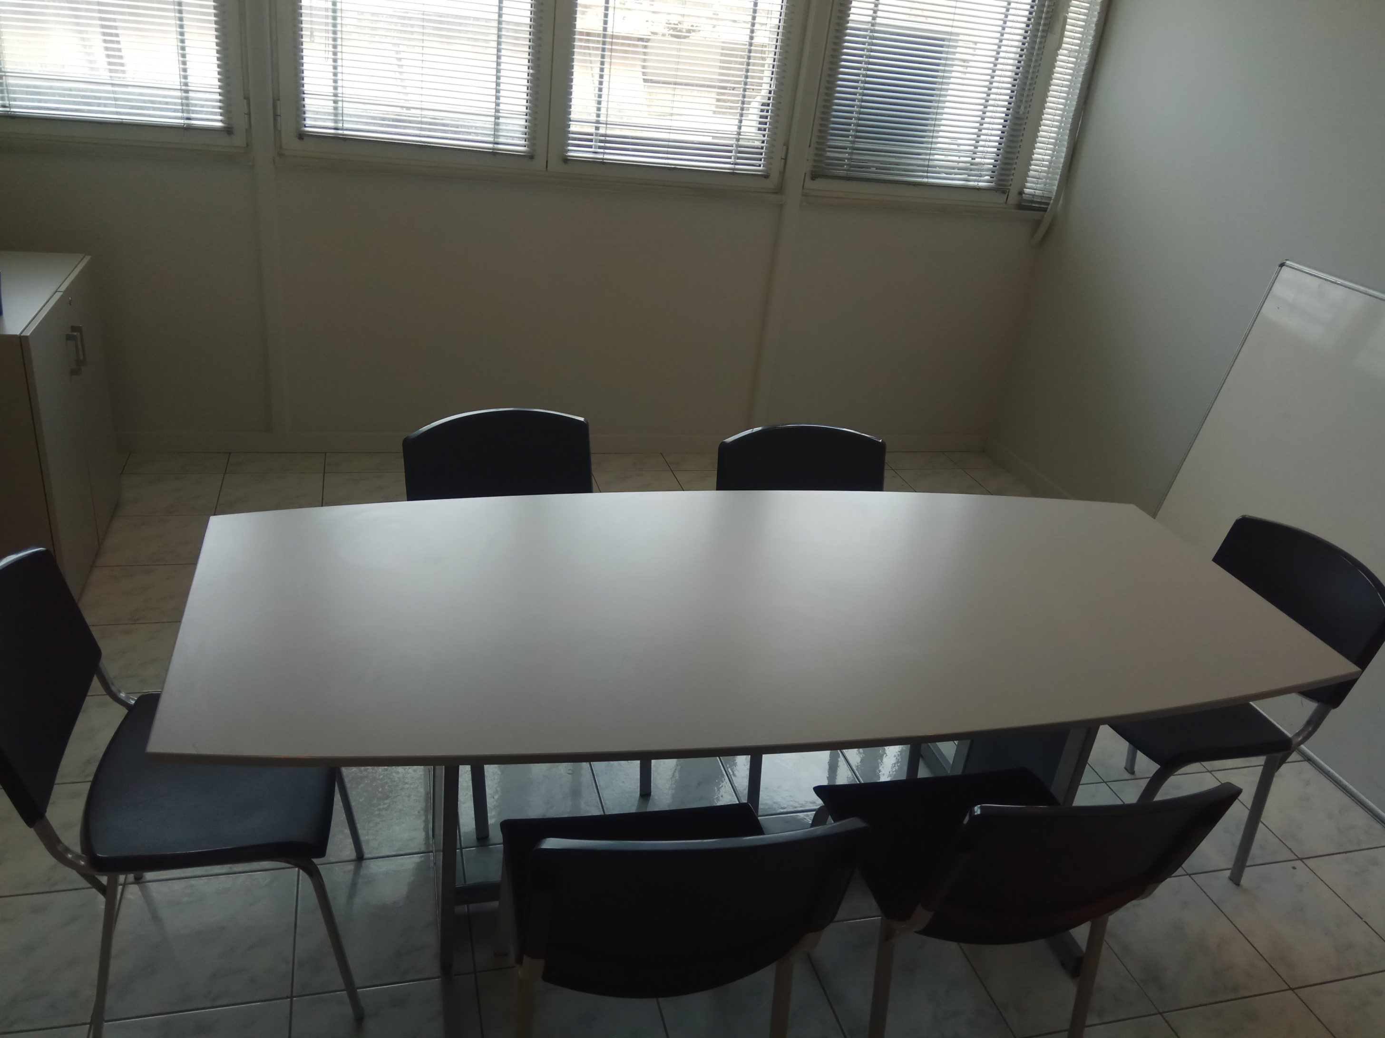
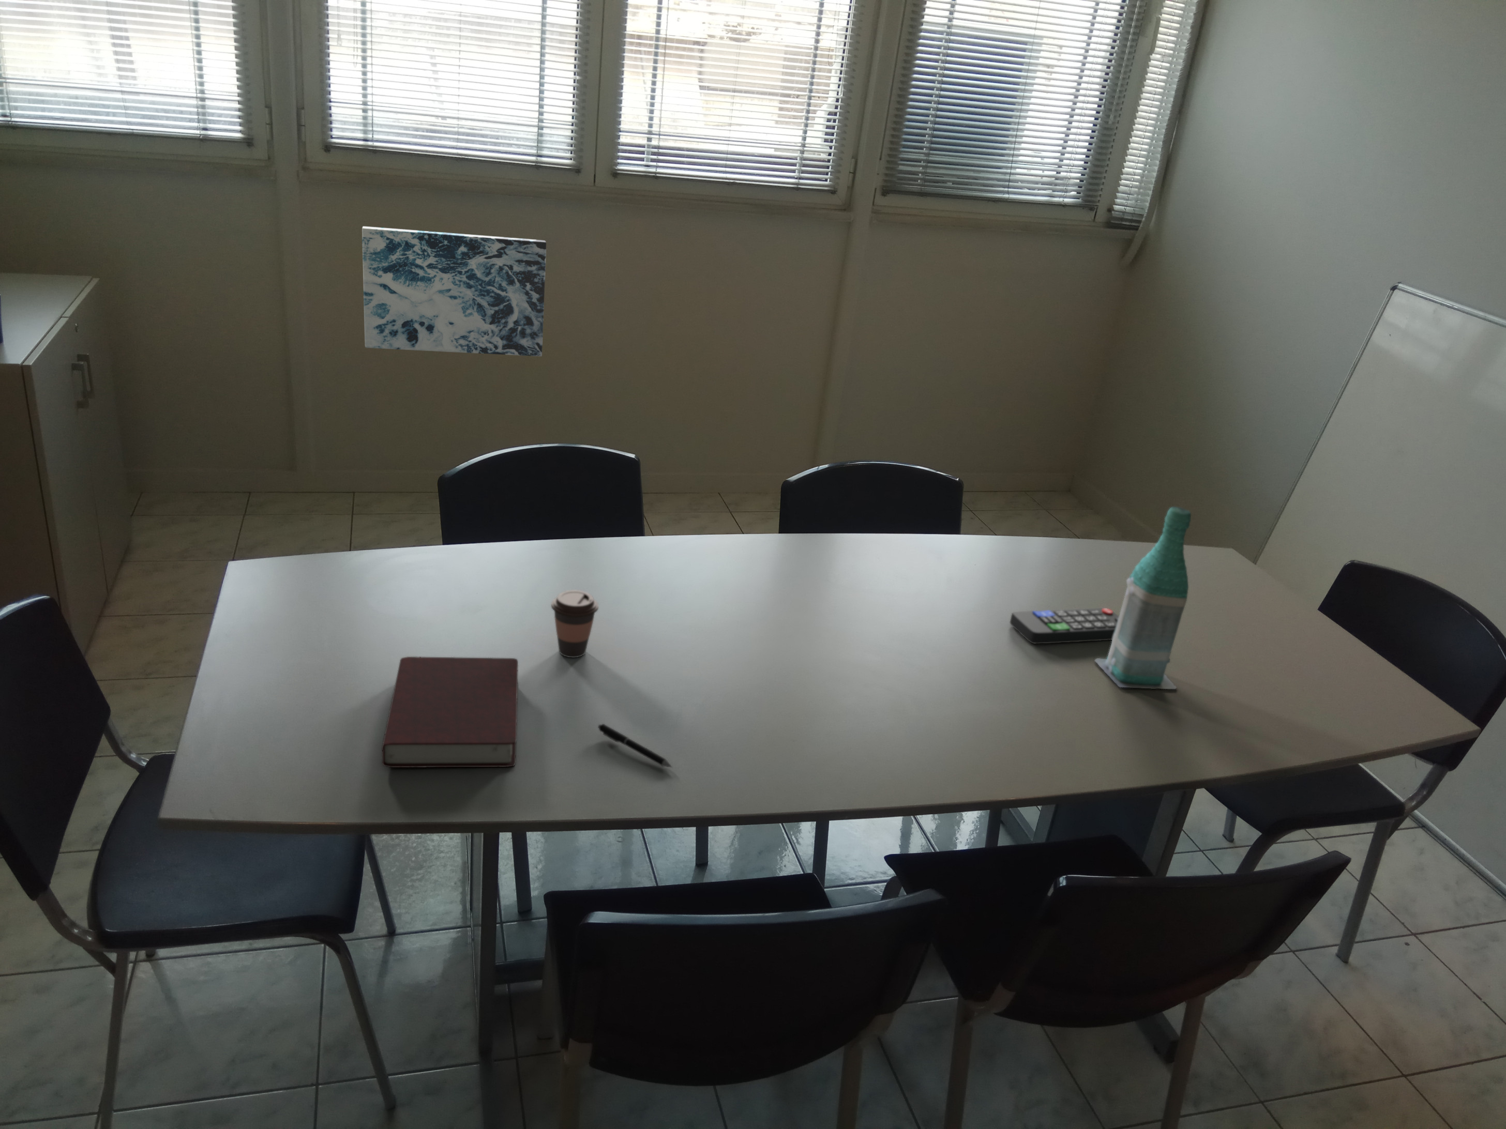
+ remote control (1071, 624)
+ book (454, 709)
+ pen (636, 746)
+ wall art (455, 294)
+ bottle (1157, 594)
+ coffee cup (574, 625)
